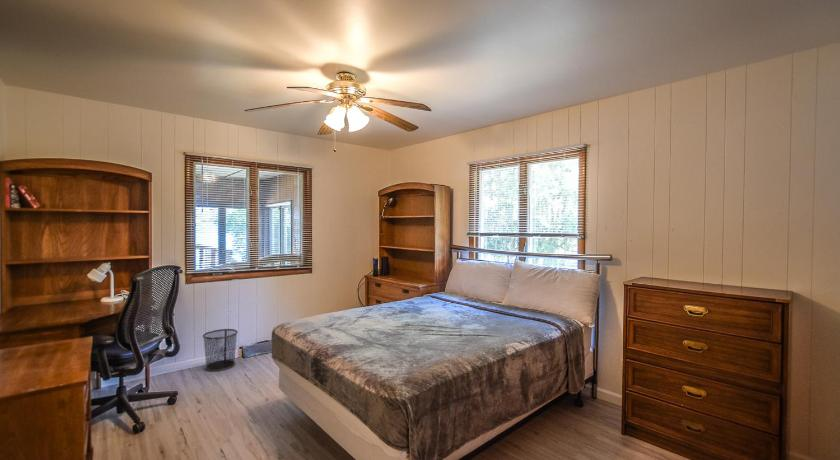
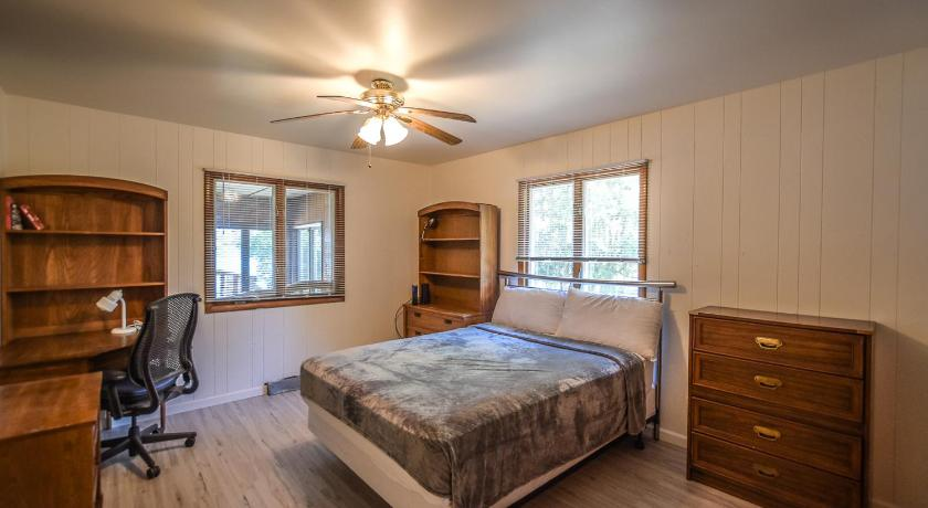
- waste bin (220, 349)
